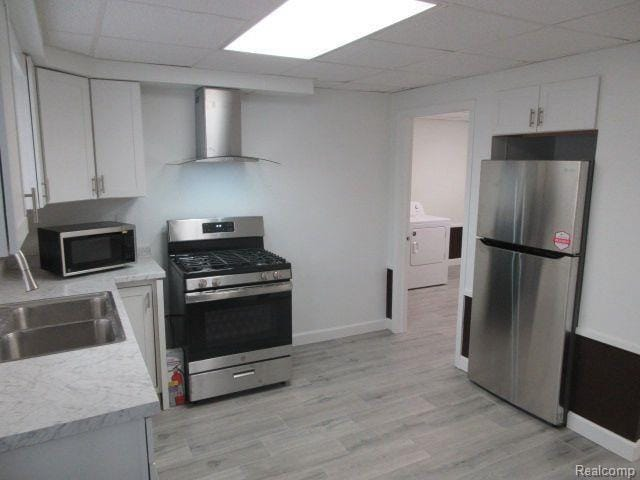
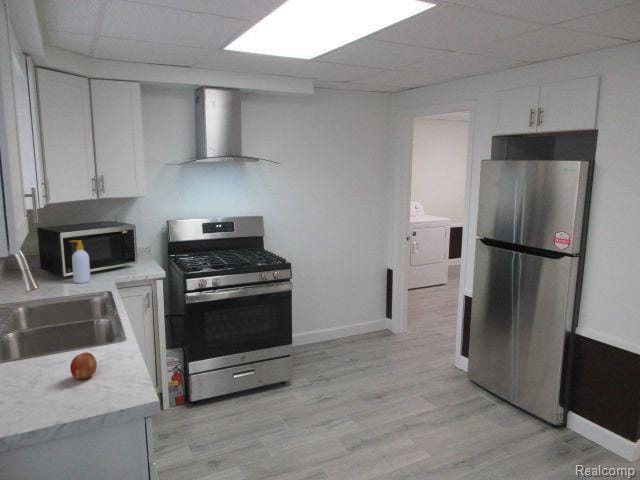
+ soap bottle (80, 261)
+ fruit (83, 365)
